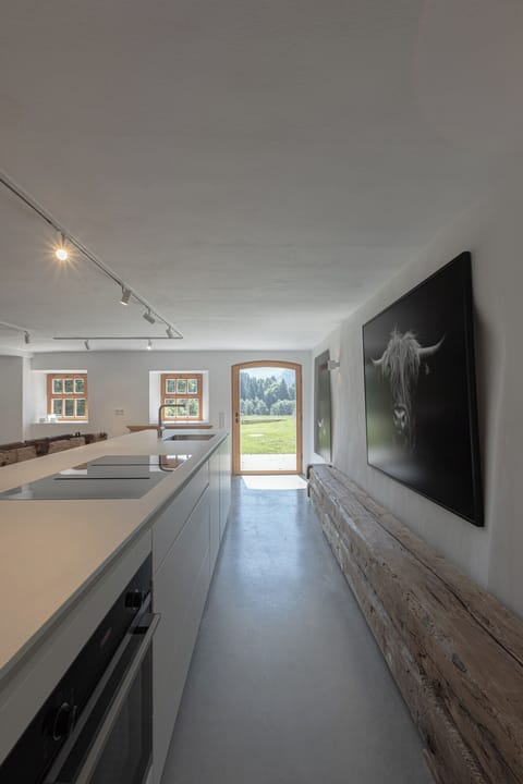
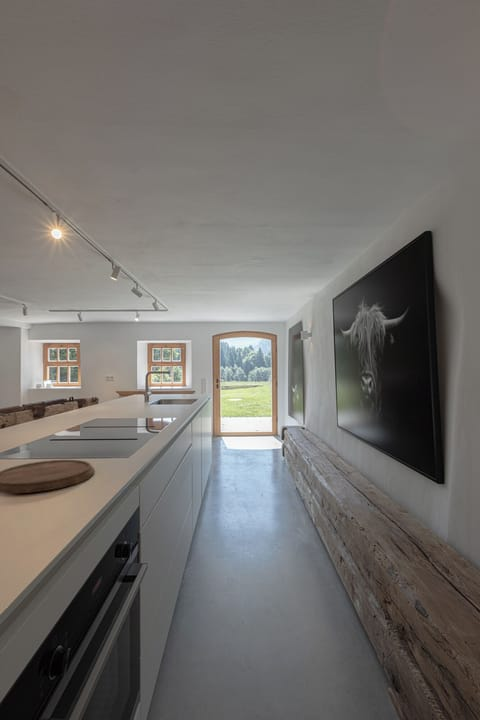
+ cutting board (44, 473)
